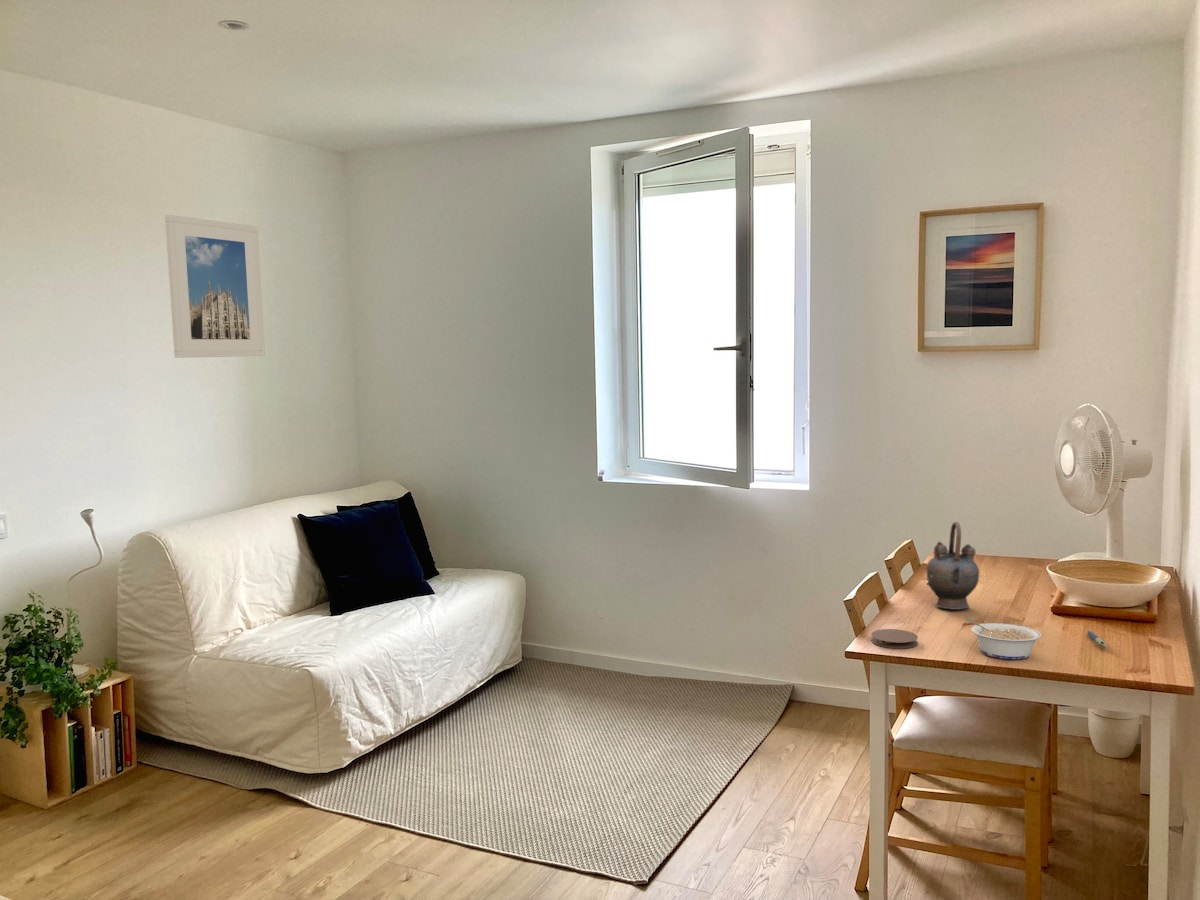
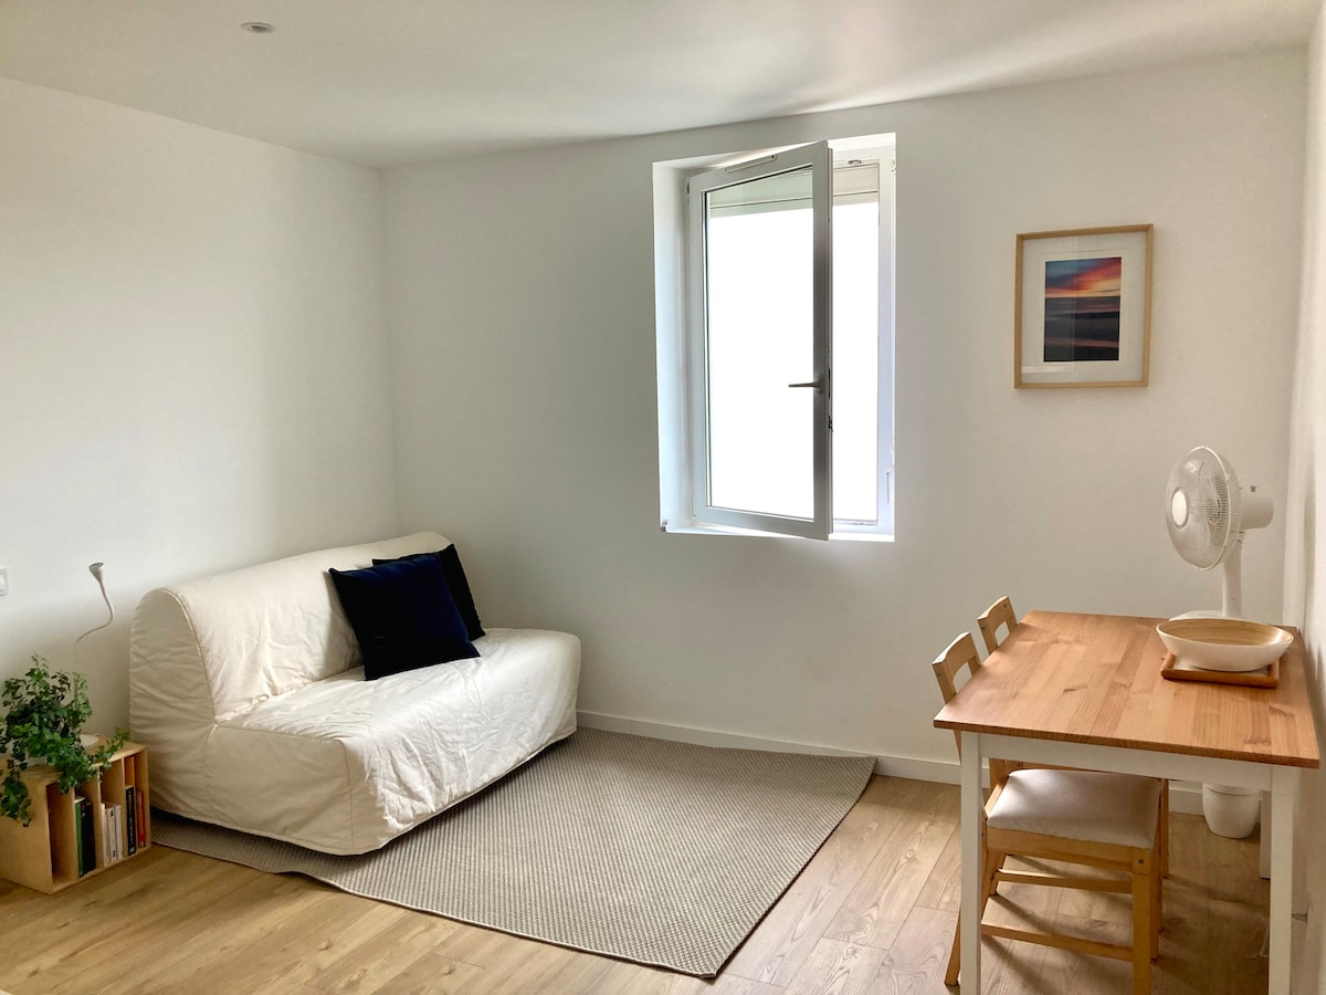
- legume (1002, 639)
- pen (1097, 638)
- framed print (217, 289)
- teapot (953, 565)
- coaster (894, 638)
